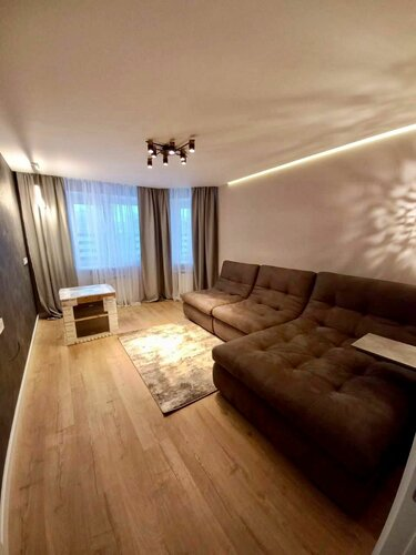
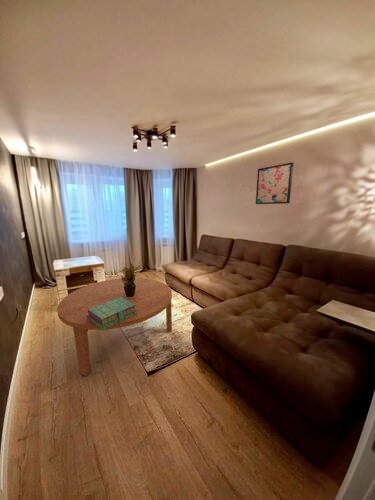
+ potted plant (128, 279)
+ wall art (272, 185)
+ stack of books (112, 311)
+ coffee table (121, 321)
